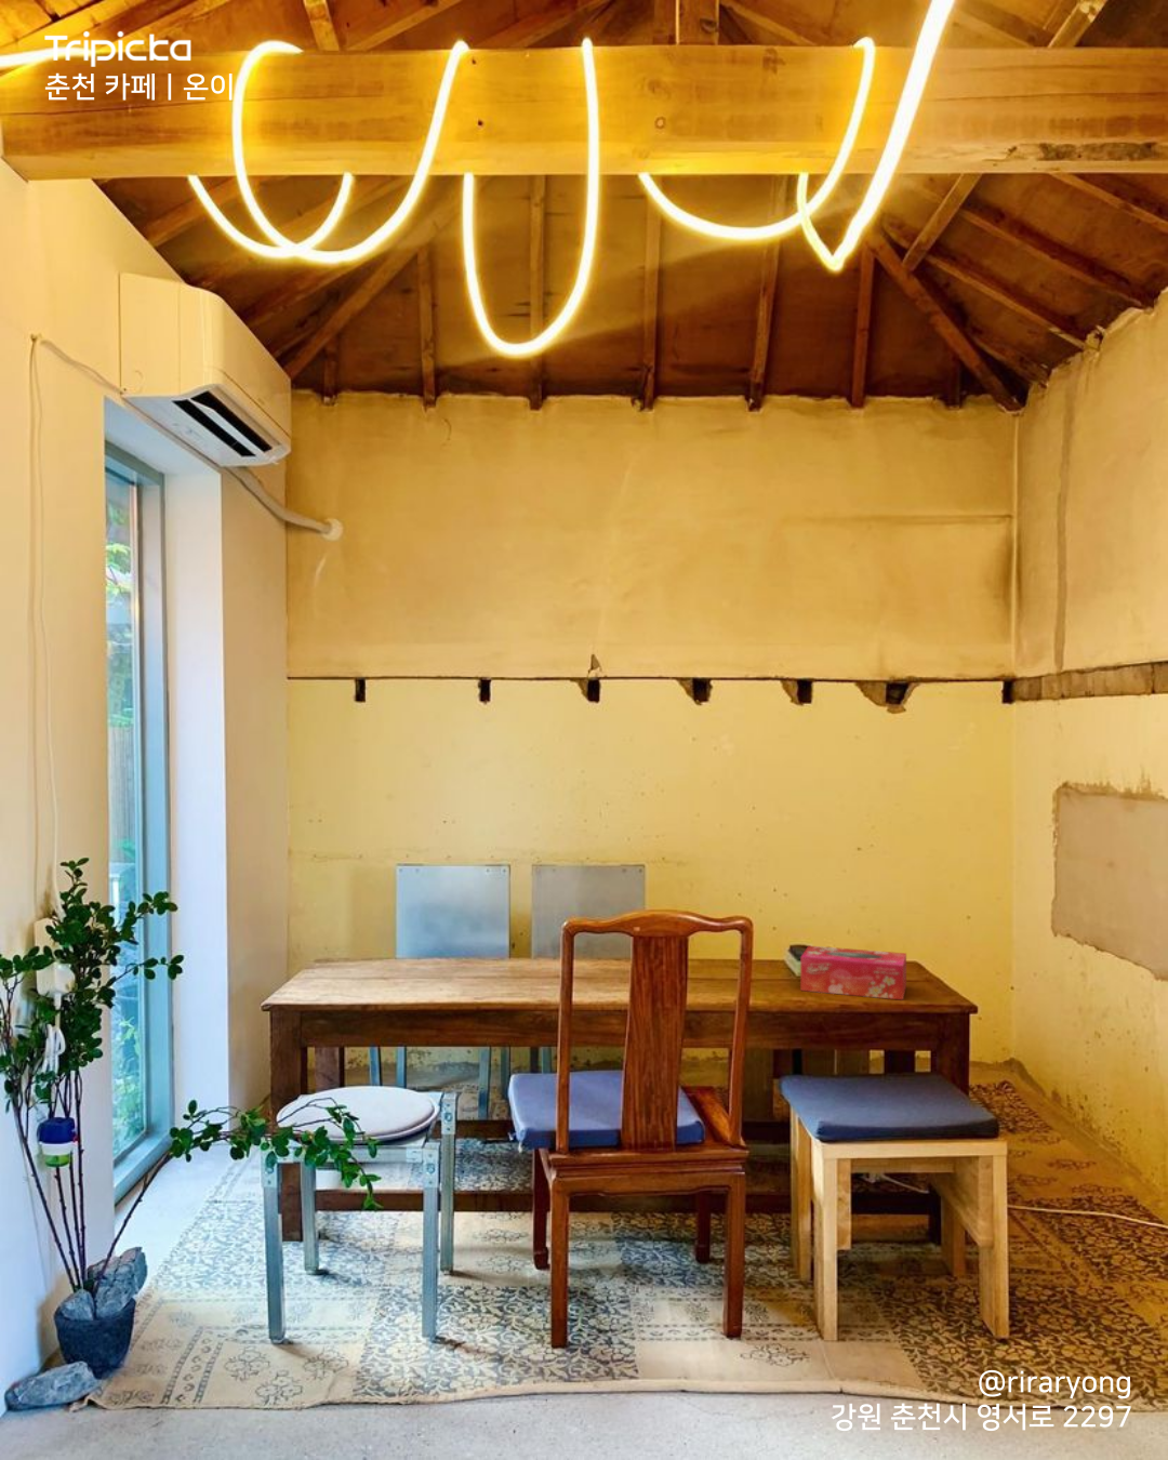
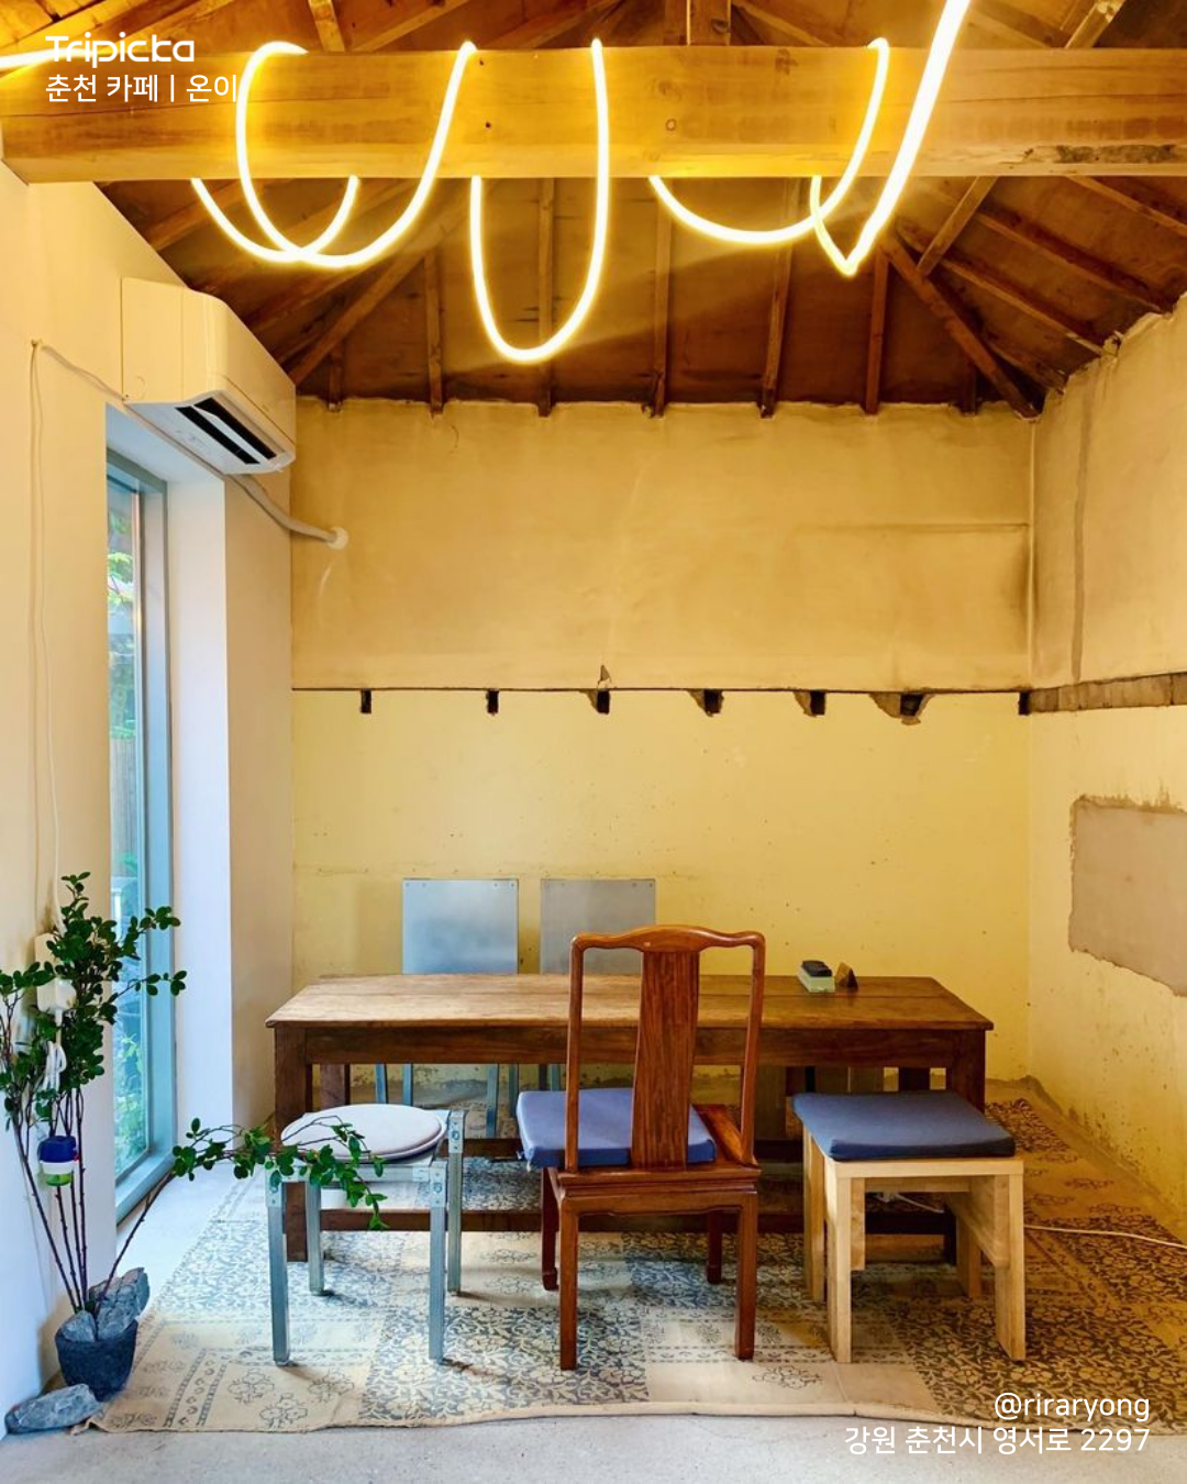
- tissue box (853, 971)
